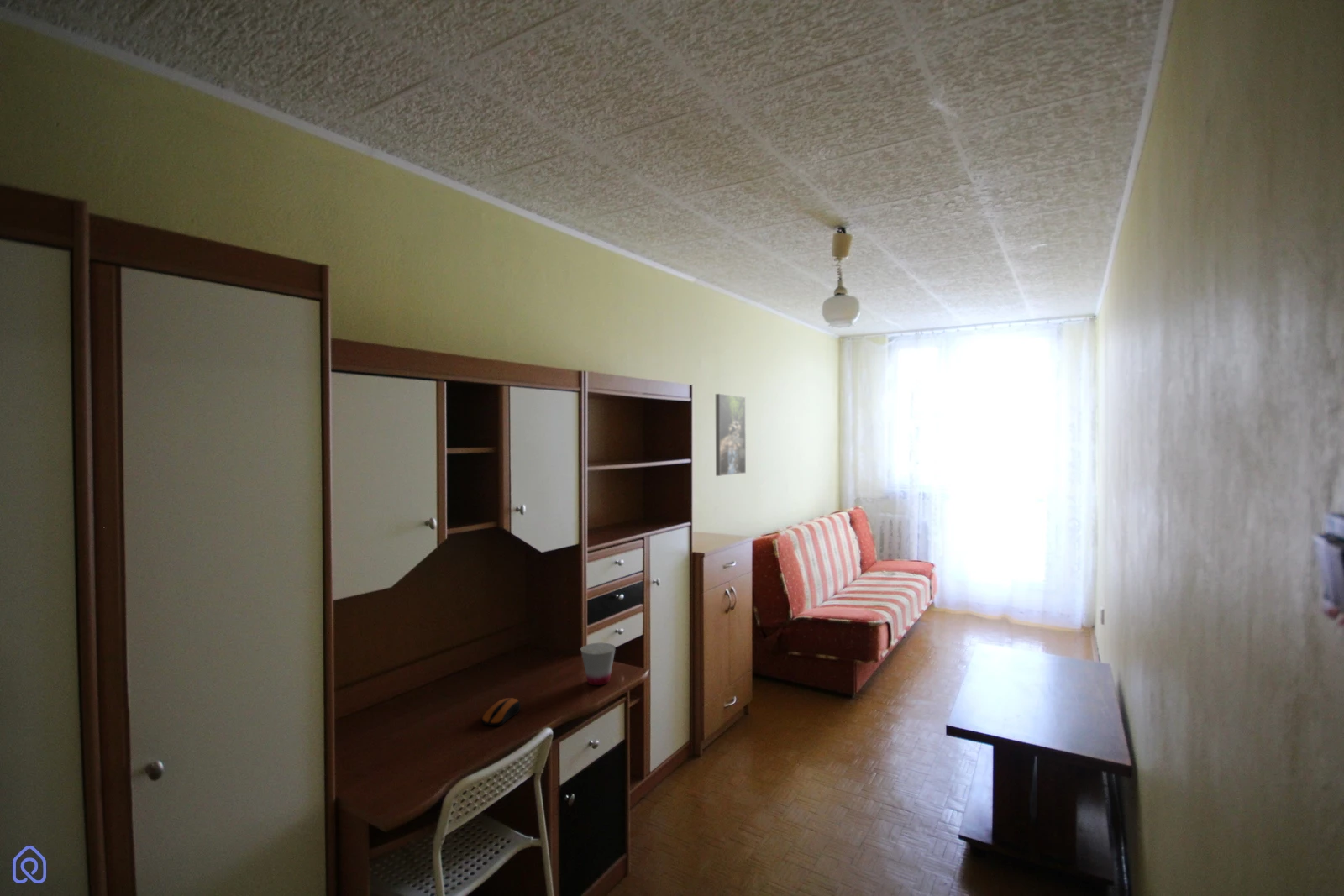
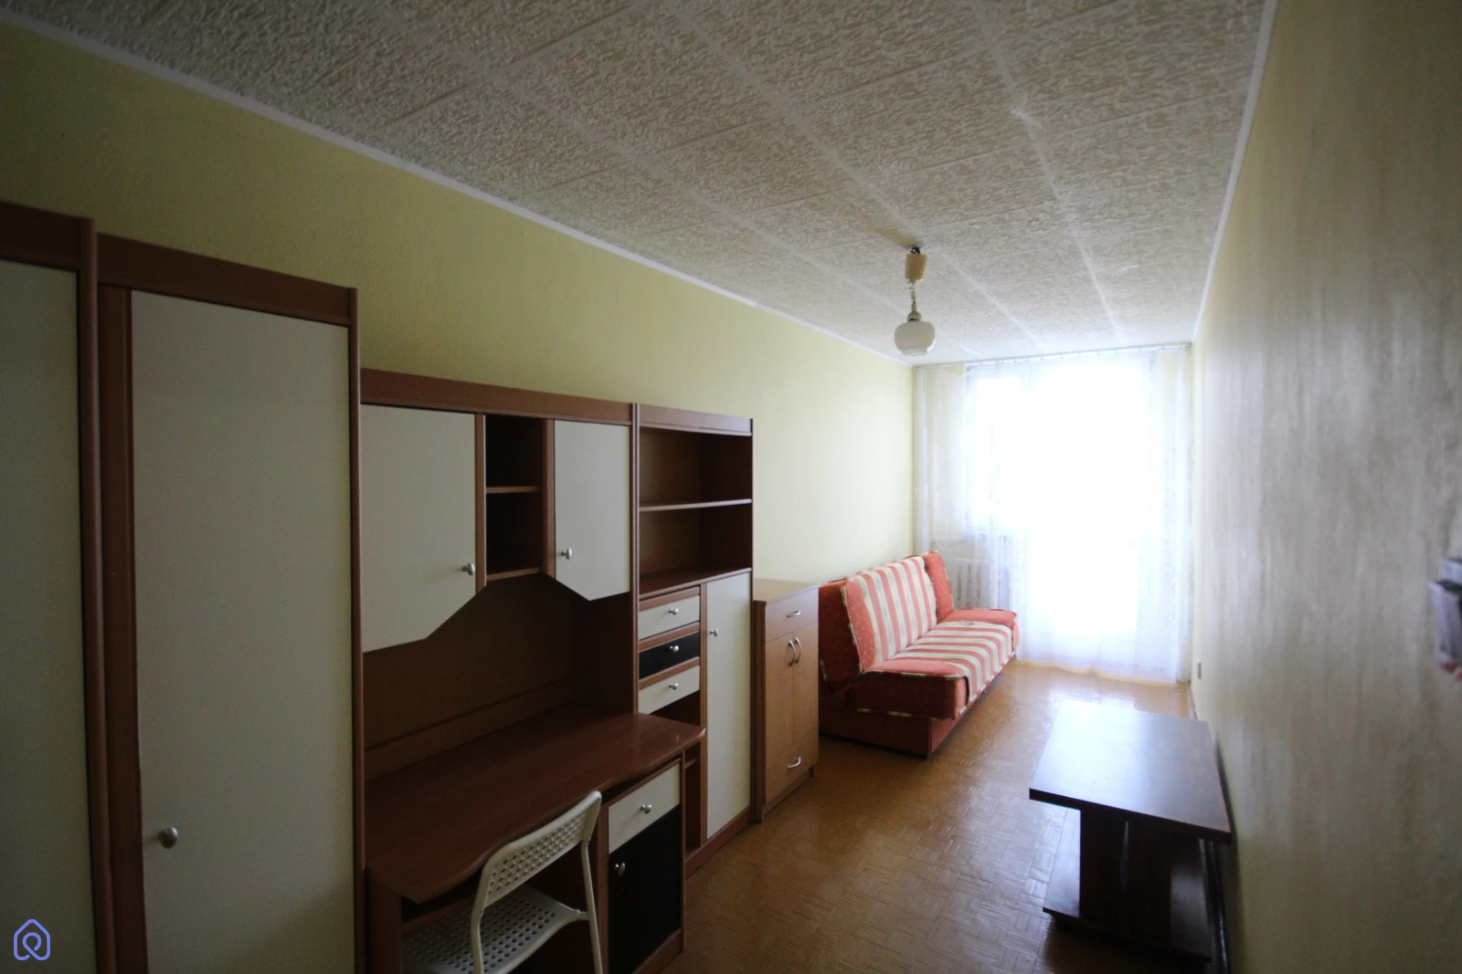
- computer mouse (502, 709)
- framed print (731, 435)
- cup (598, 664)
